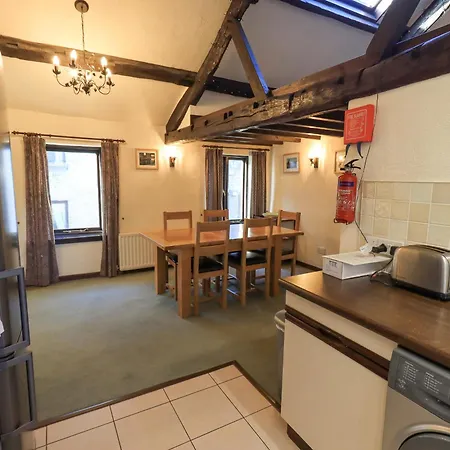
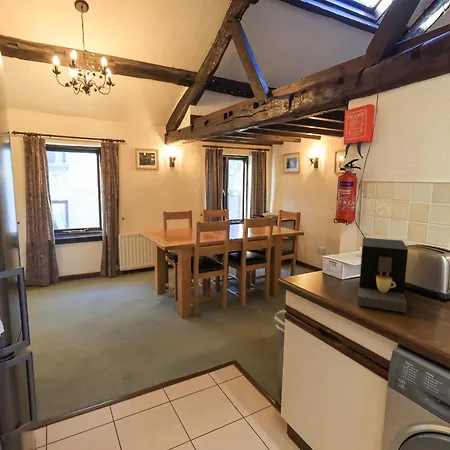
+ coffee maker (381, 270)
